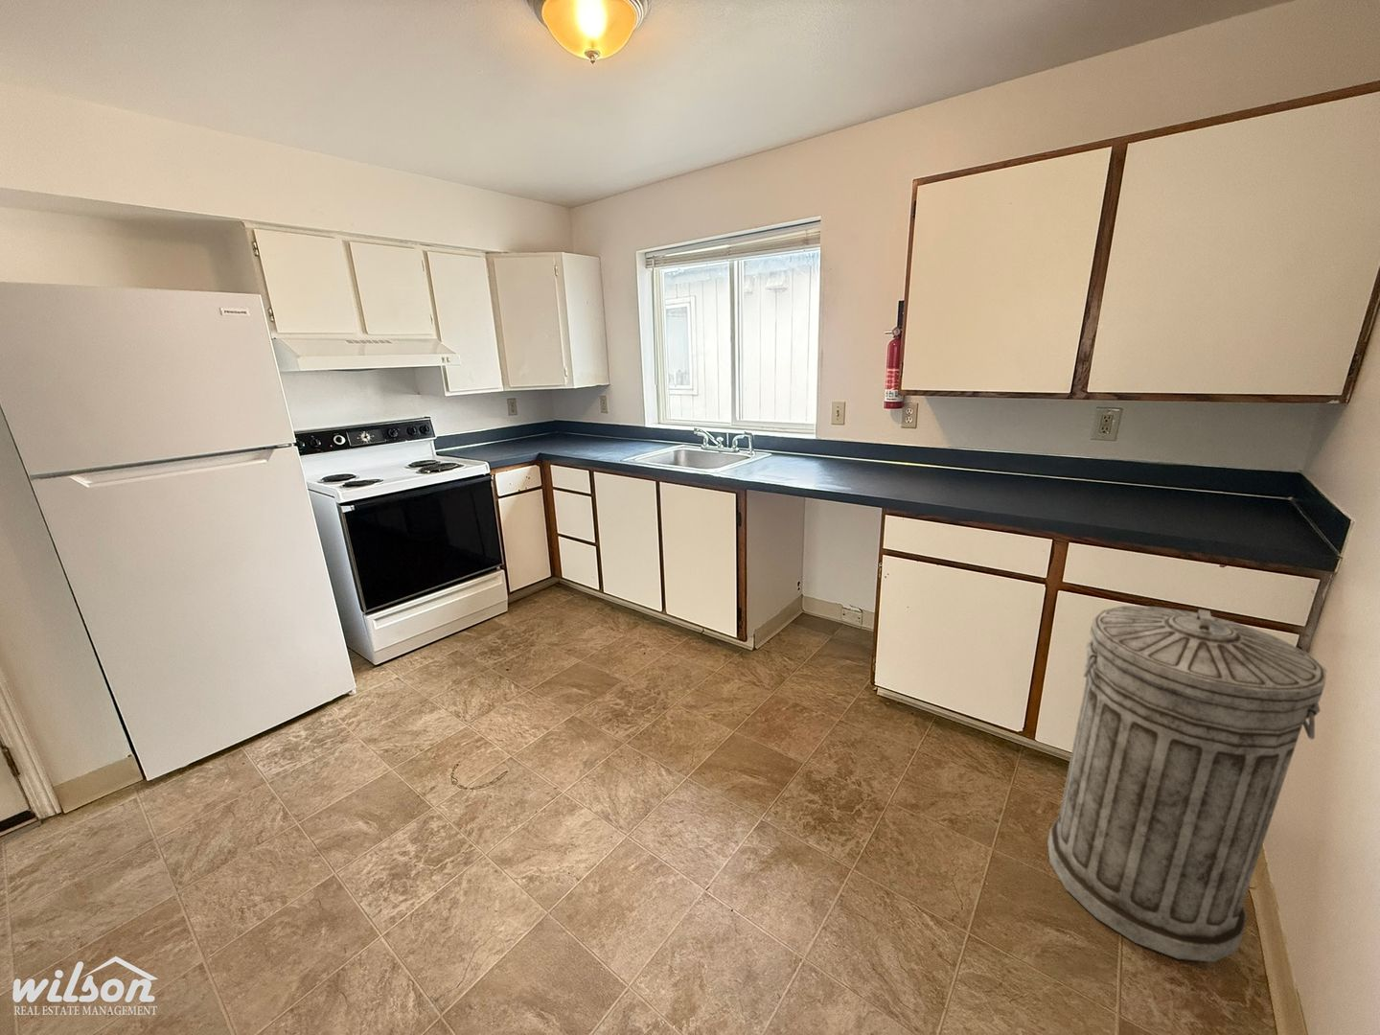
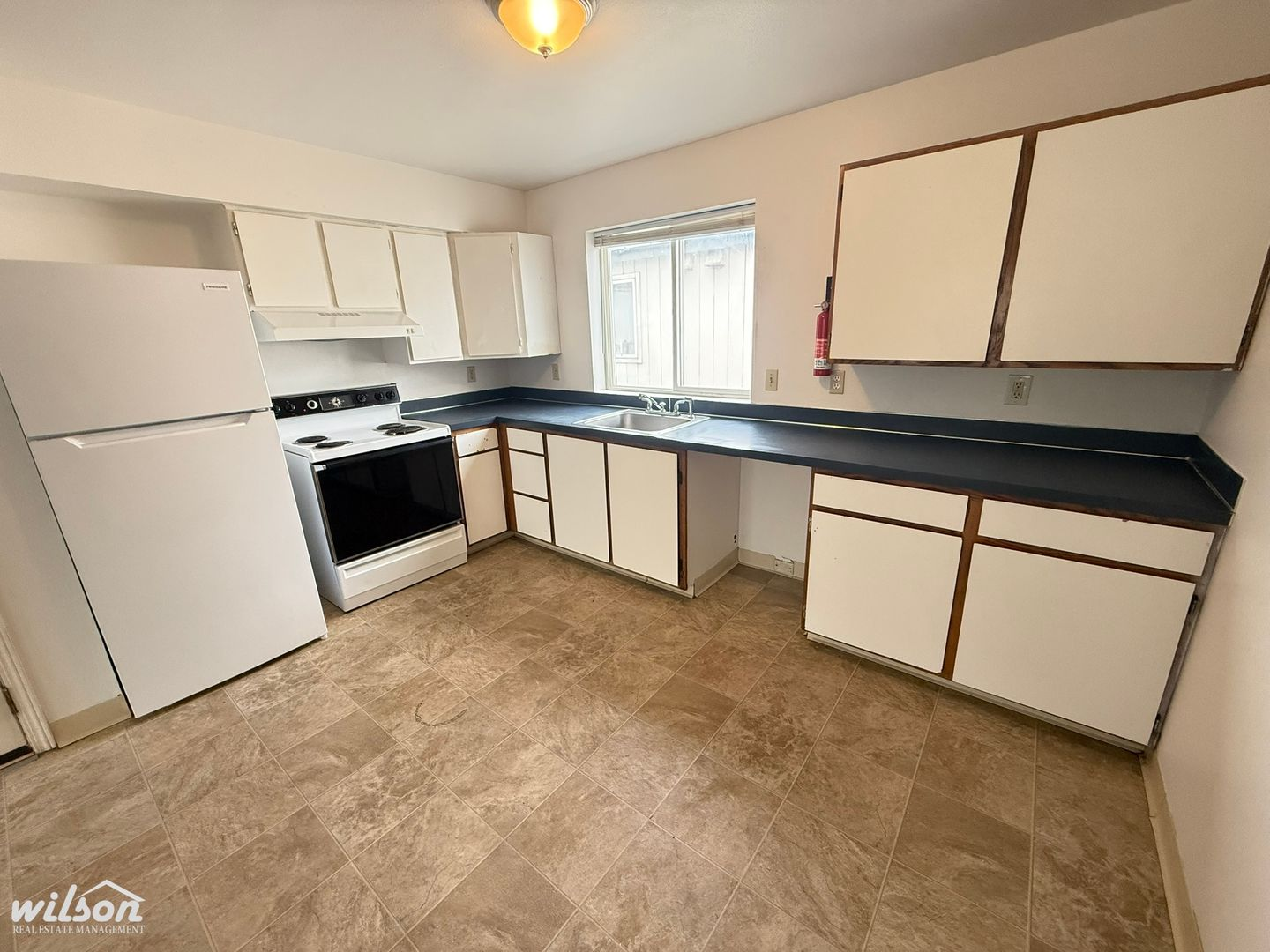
- trash can (1167, 758)
